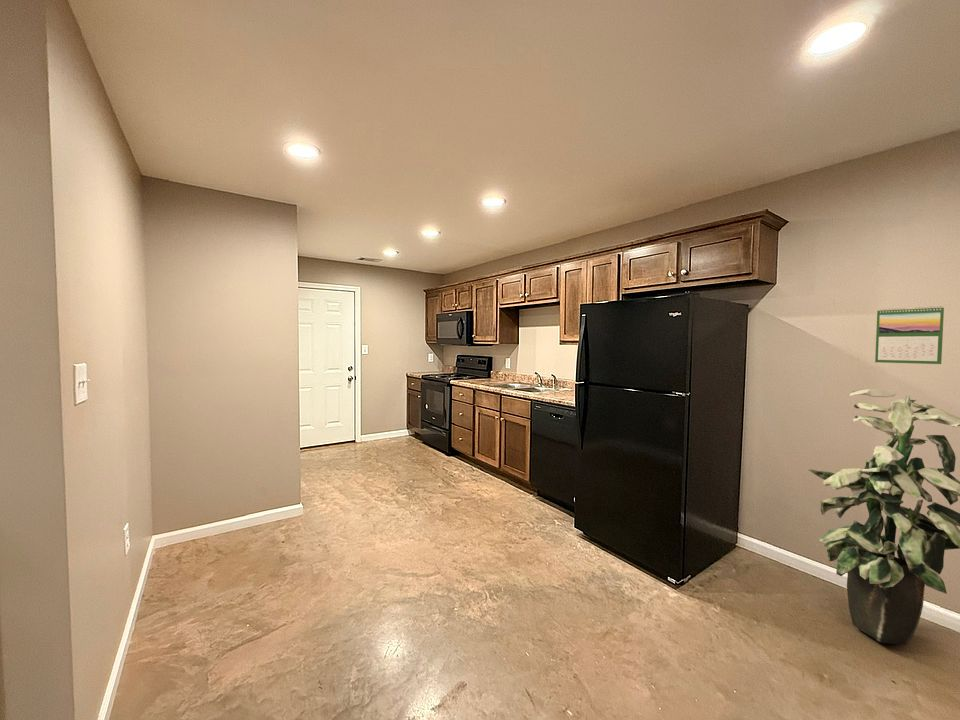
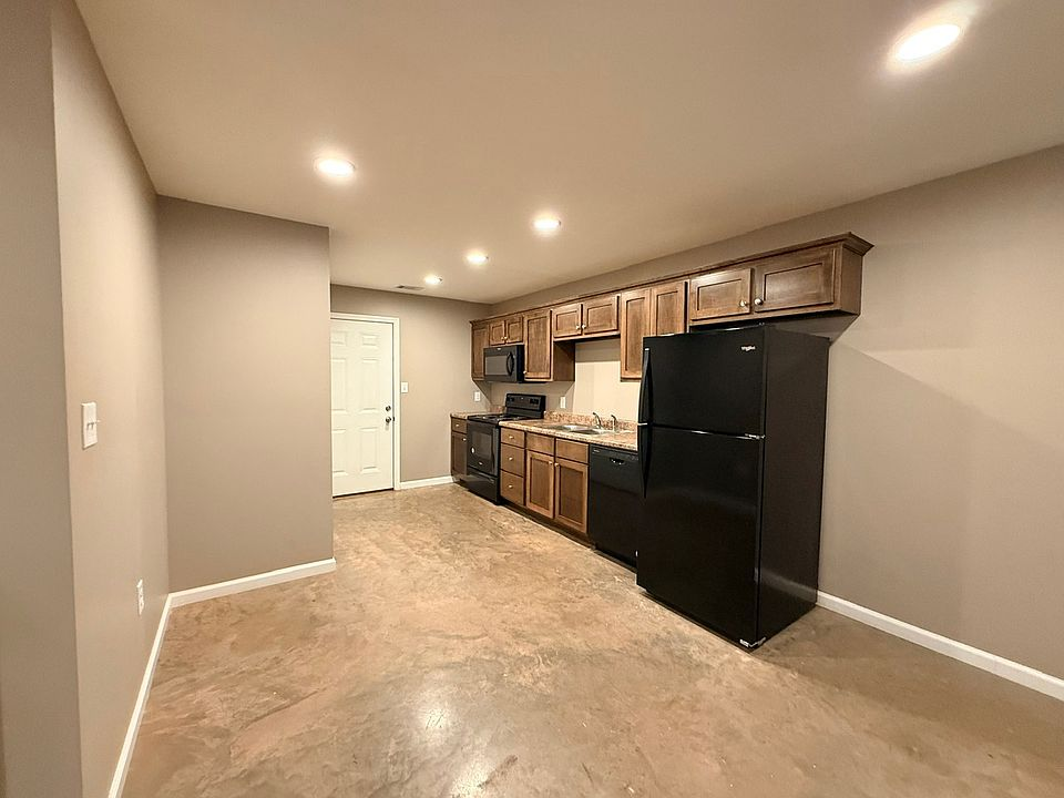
- calendar (908, 334)
- indoor plant (885, 510)
